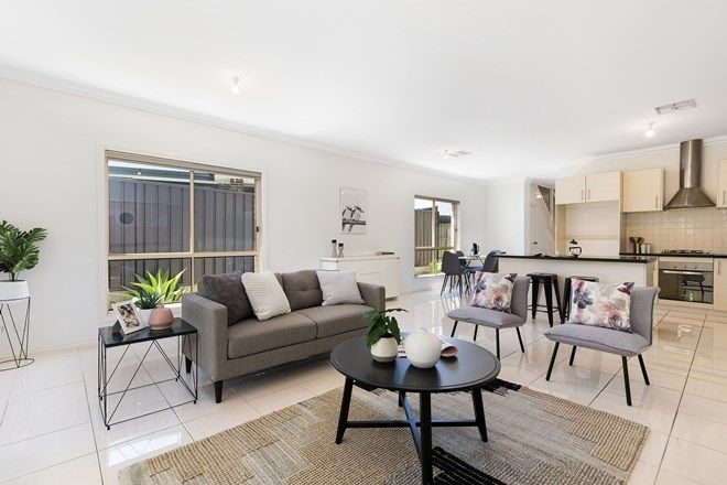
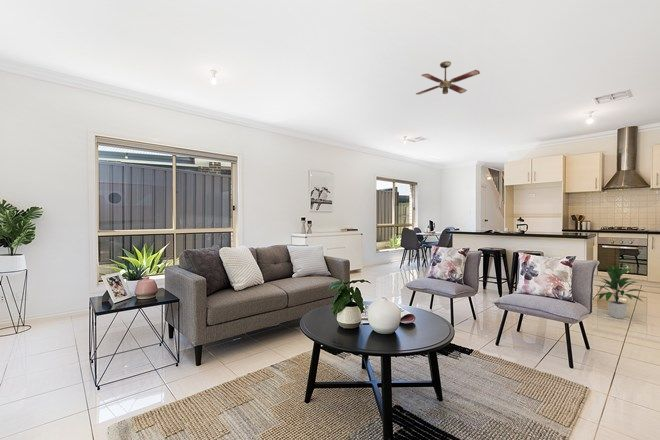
+ ceiling fan (445, 78)
+ indoor plant (616, 290)
